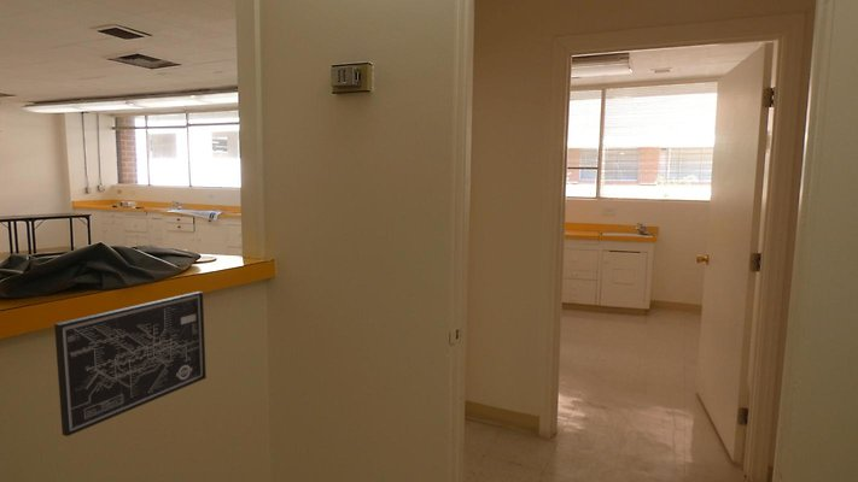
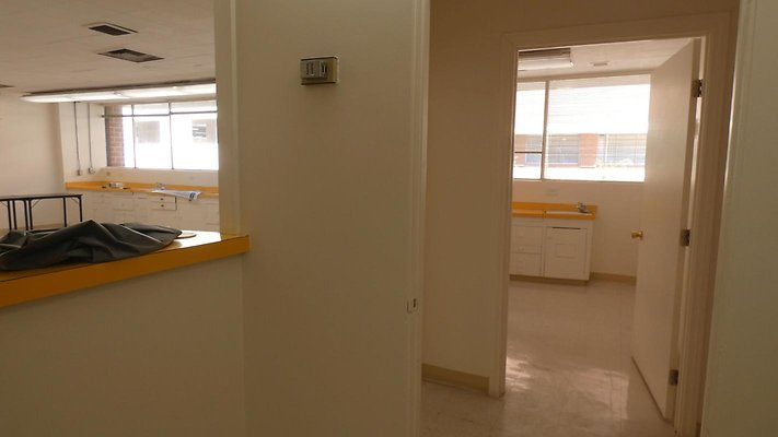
- wall art (140, 354)
